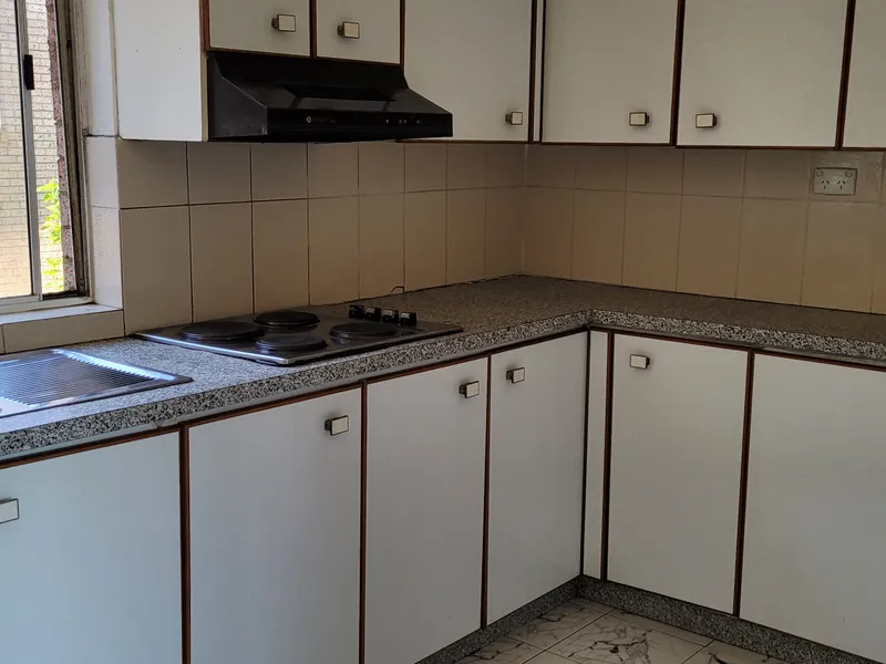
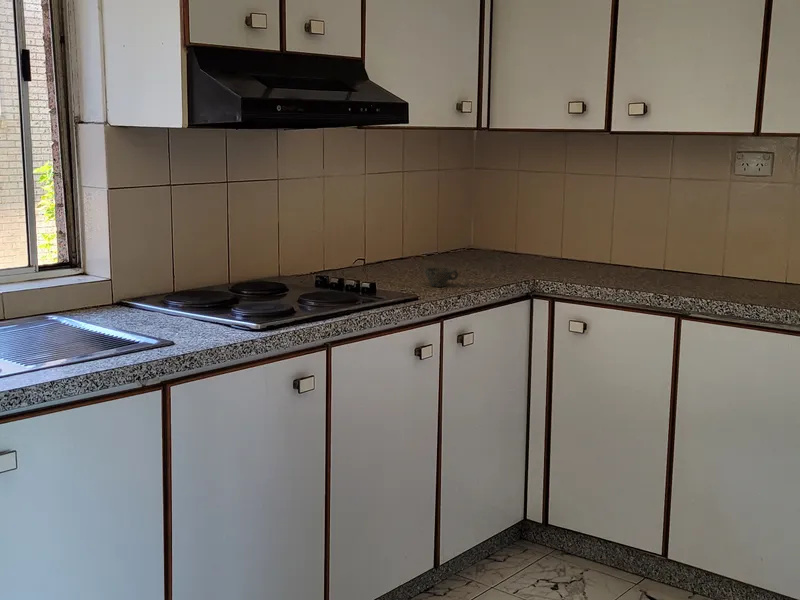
+ cup (440, 277)
